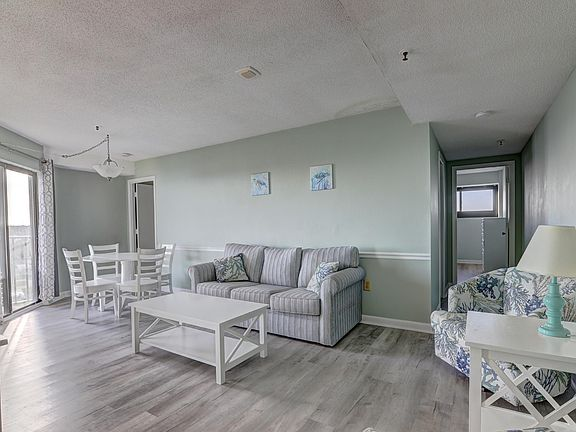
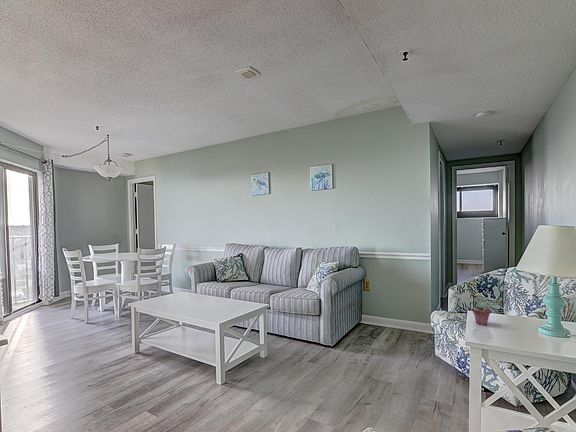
+ potted succulent (481, 312)
